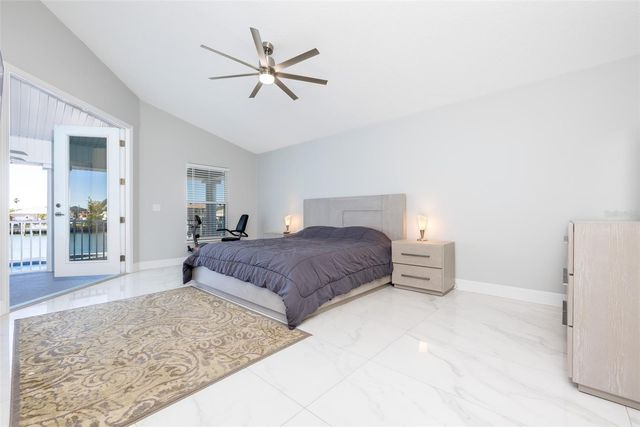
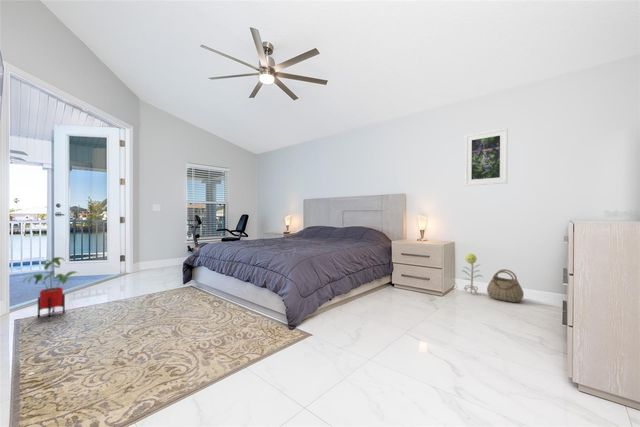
+ decorative plant (471, 273)
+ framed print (485, 158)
+ house plant (51, 285)
+ basket (504, 284)
